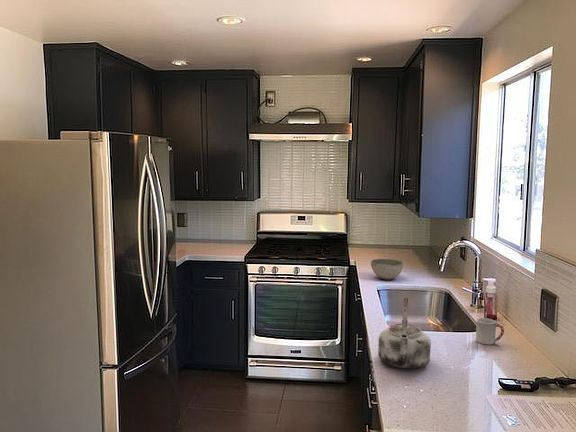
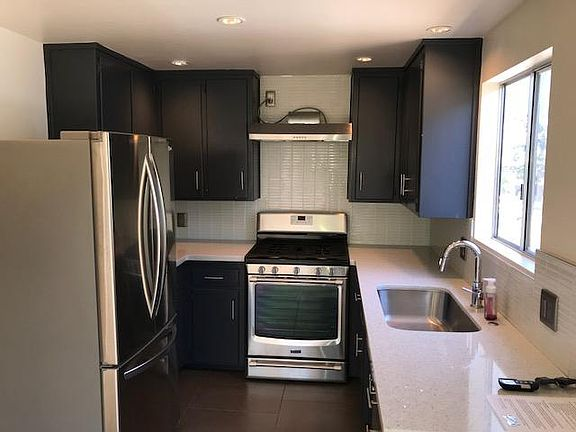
- bowl (386, 270)
- cup (490, 331)
- kettle (404, 333)
